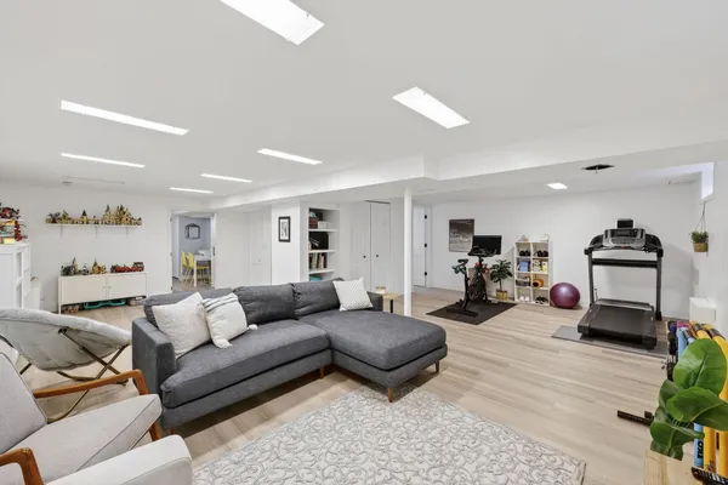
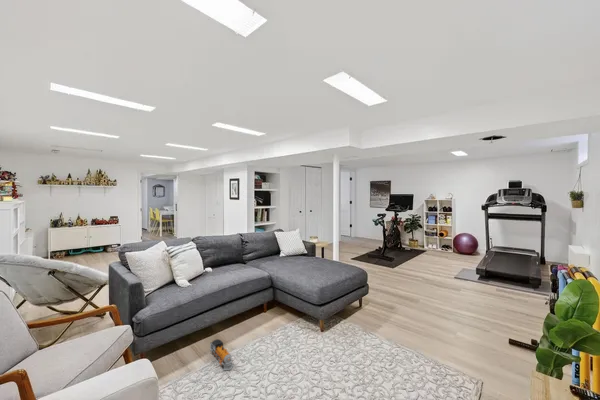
+ toy train (221, 352)
